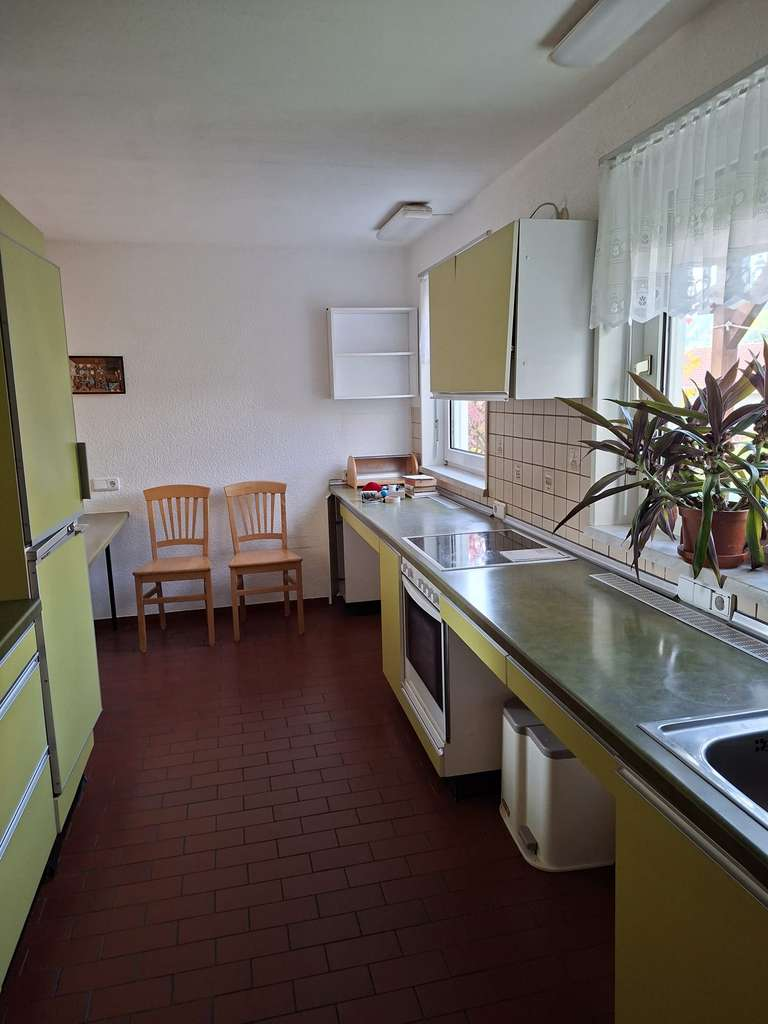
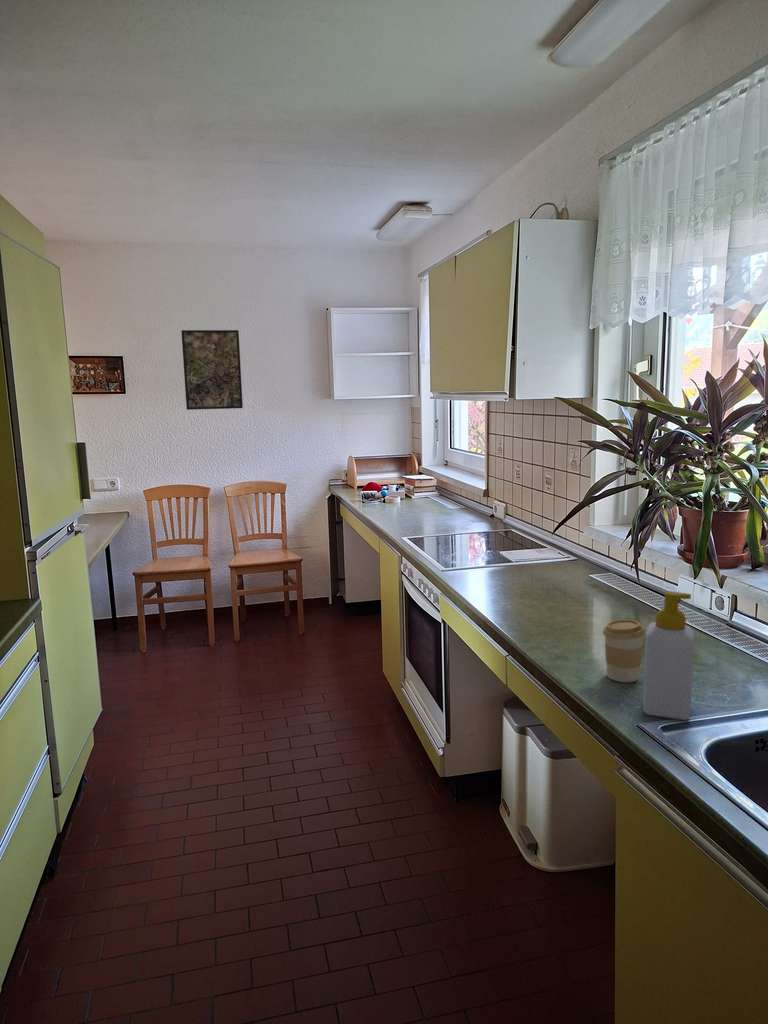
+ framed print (212, 369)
+ coffee cup (623, 649)
+ soap bottle (669, 652)
